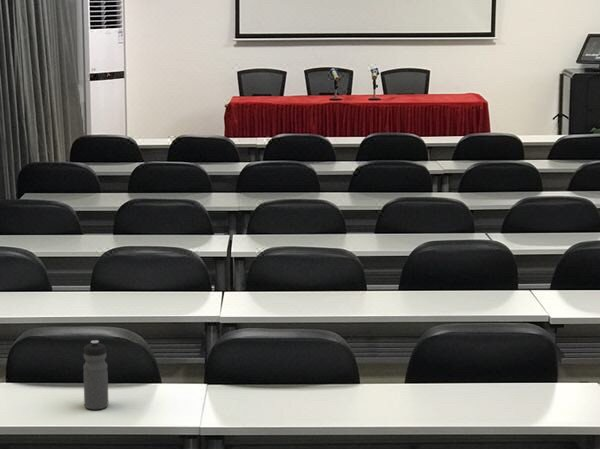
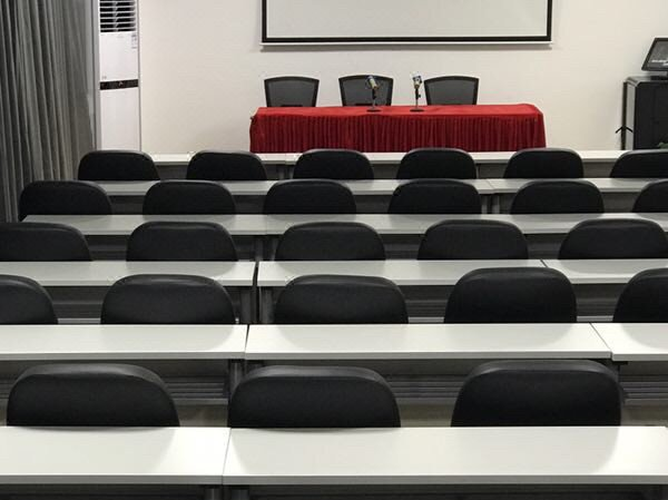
- water bottle (95, 373)
